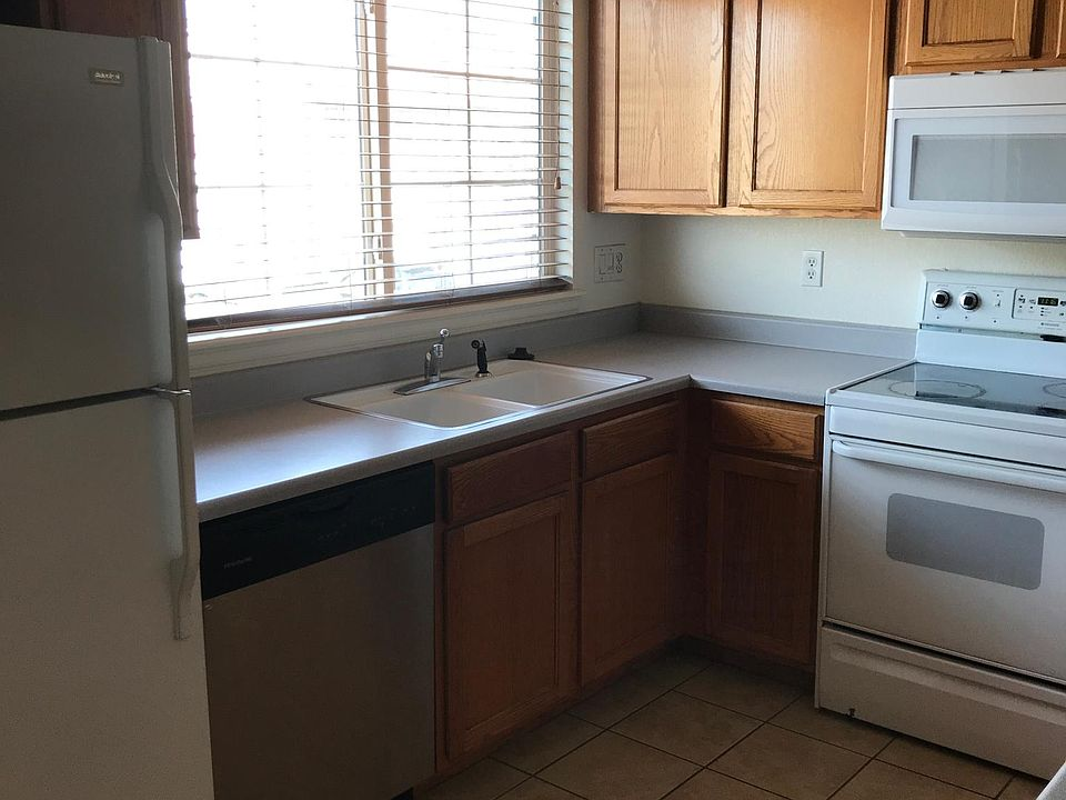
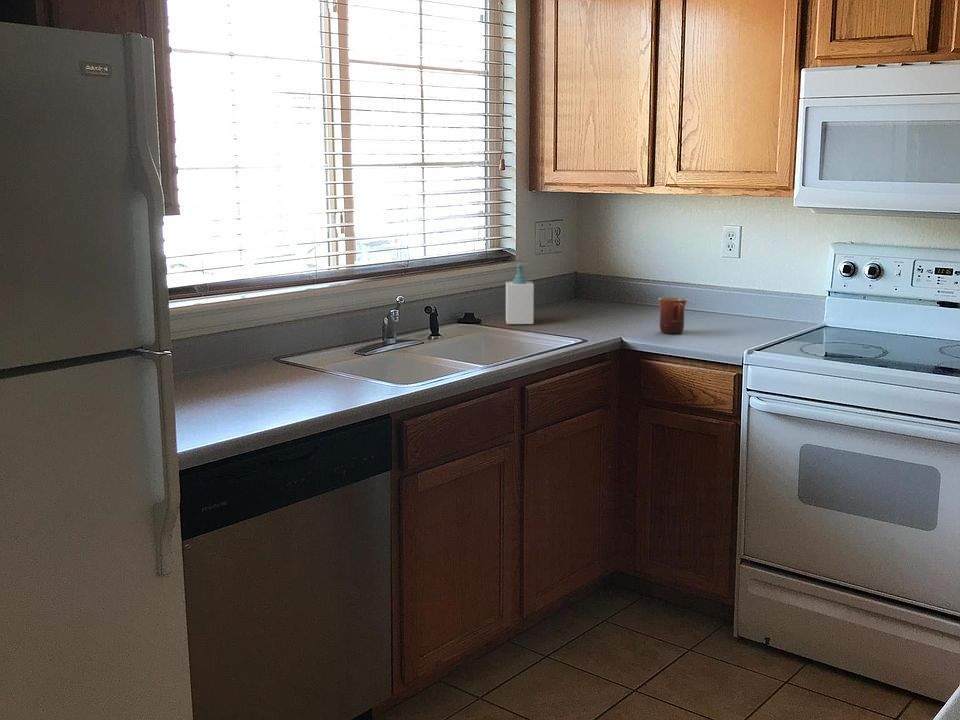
+ mug (674, 316)
+ soap bottle (519, 293)
